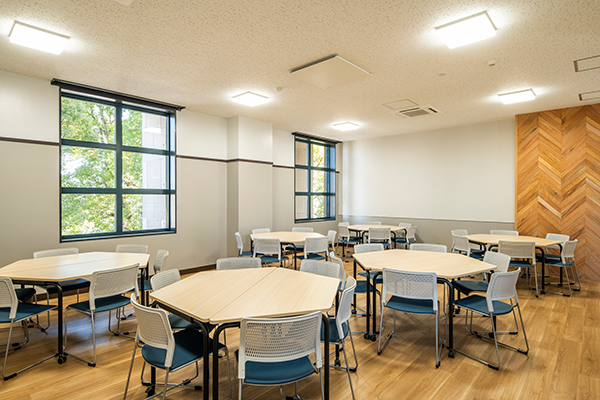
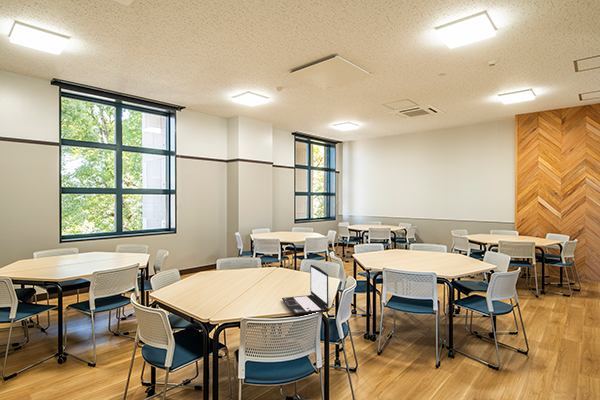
+ laptop (311, 287)
